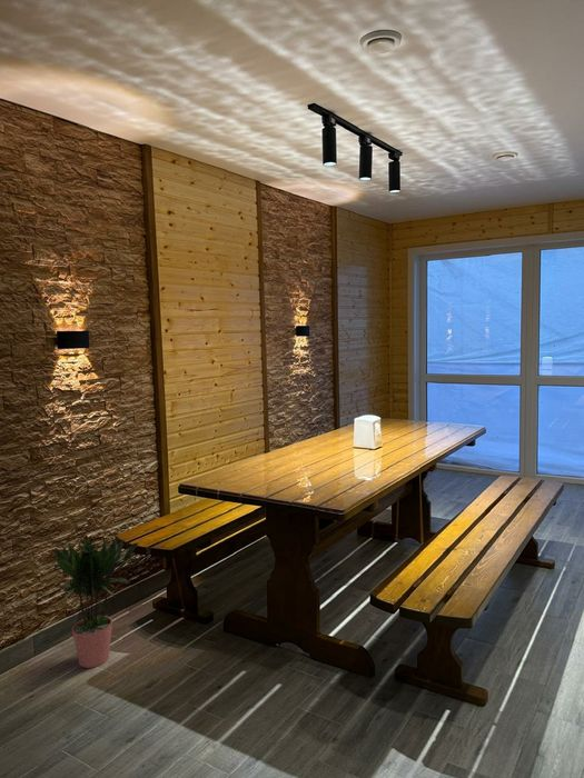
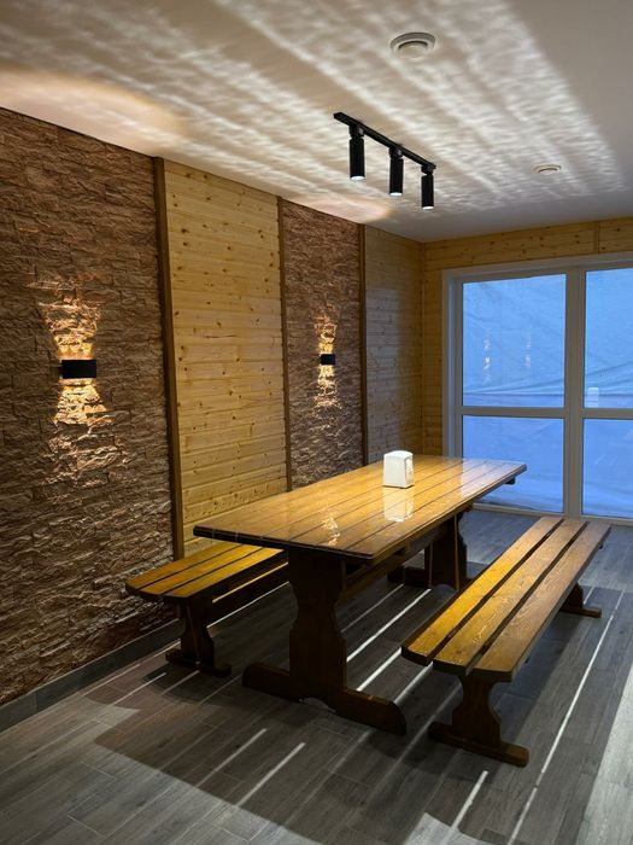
- potted plant (89, 595)
